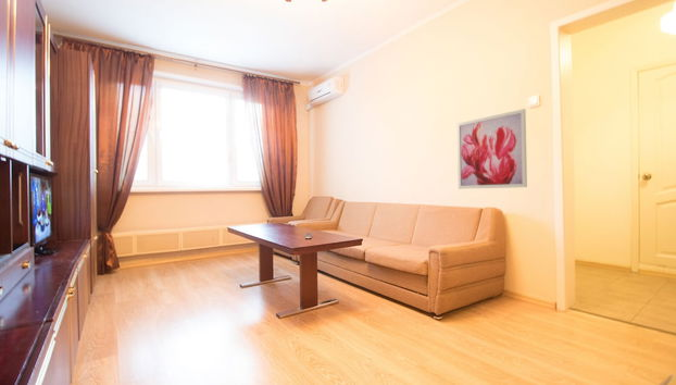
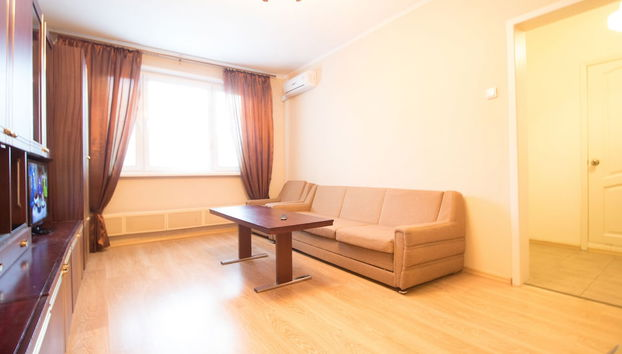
- wall art (488, 152)
